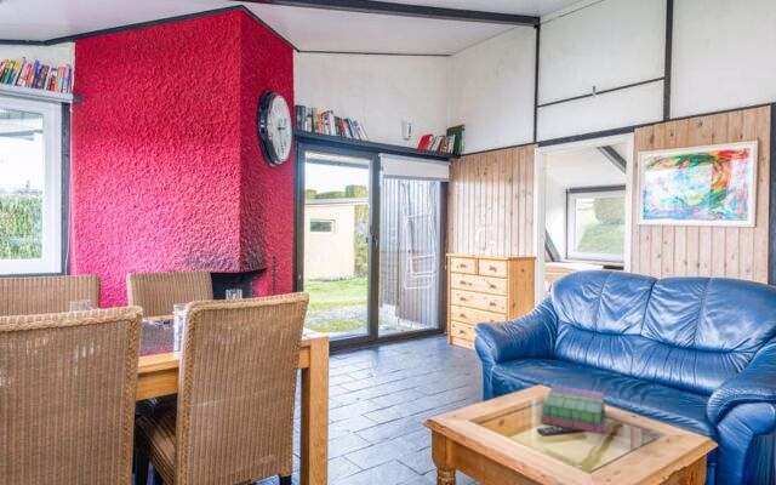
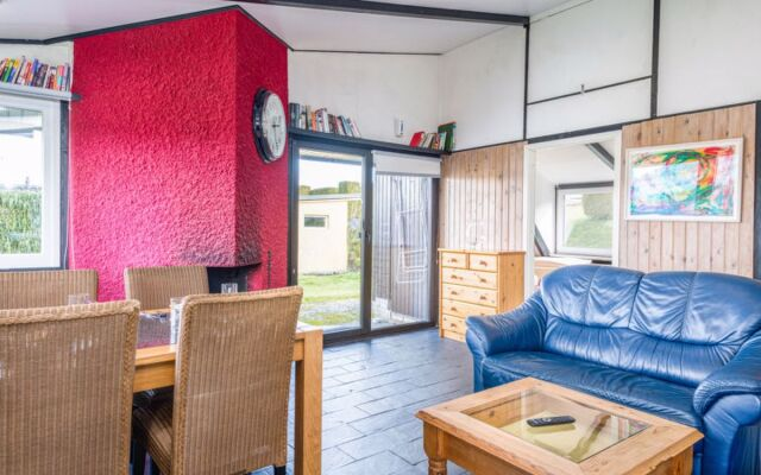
- books (574, 406)
